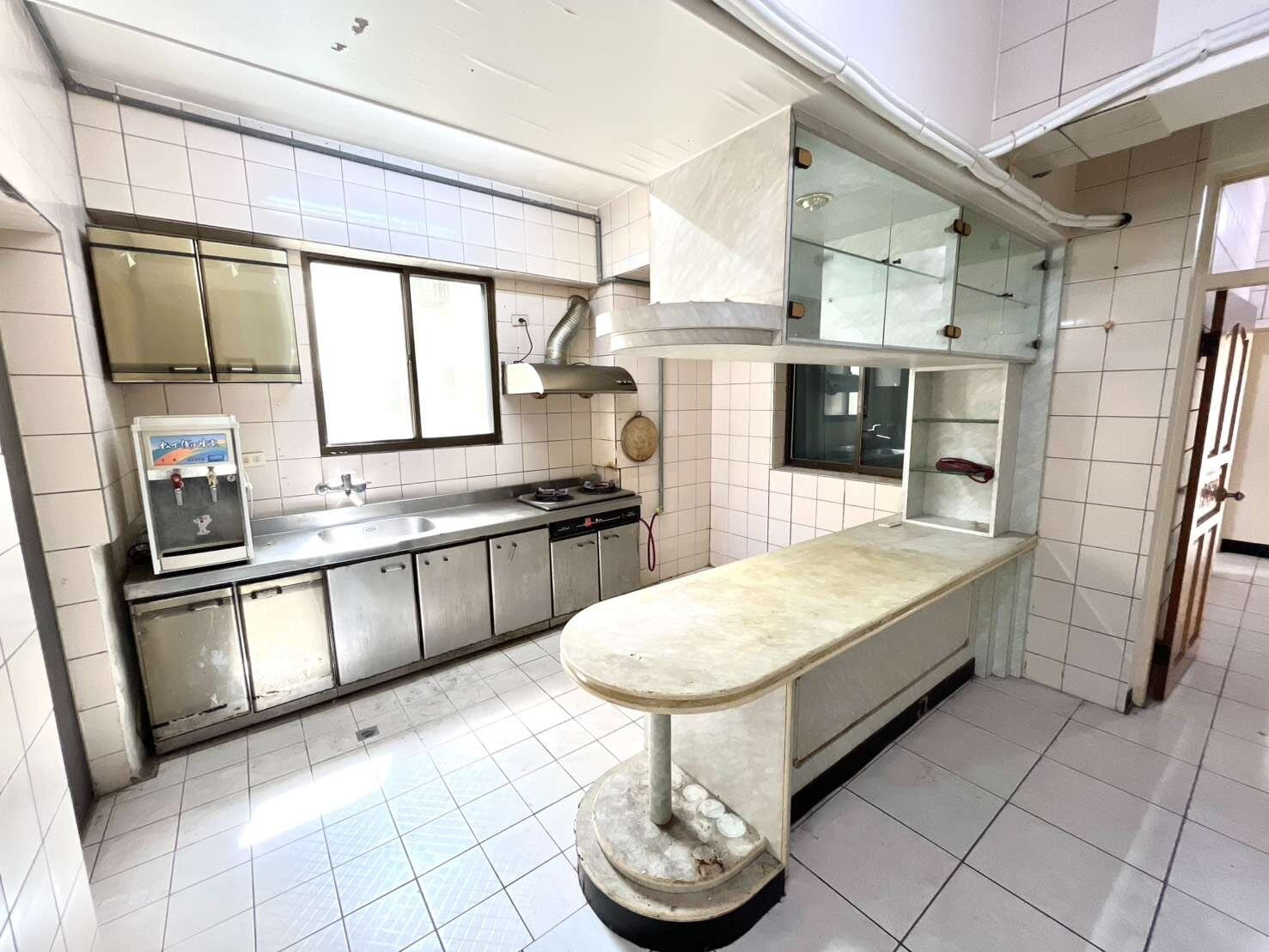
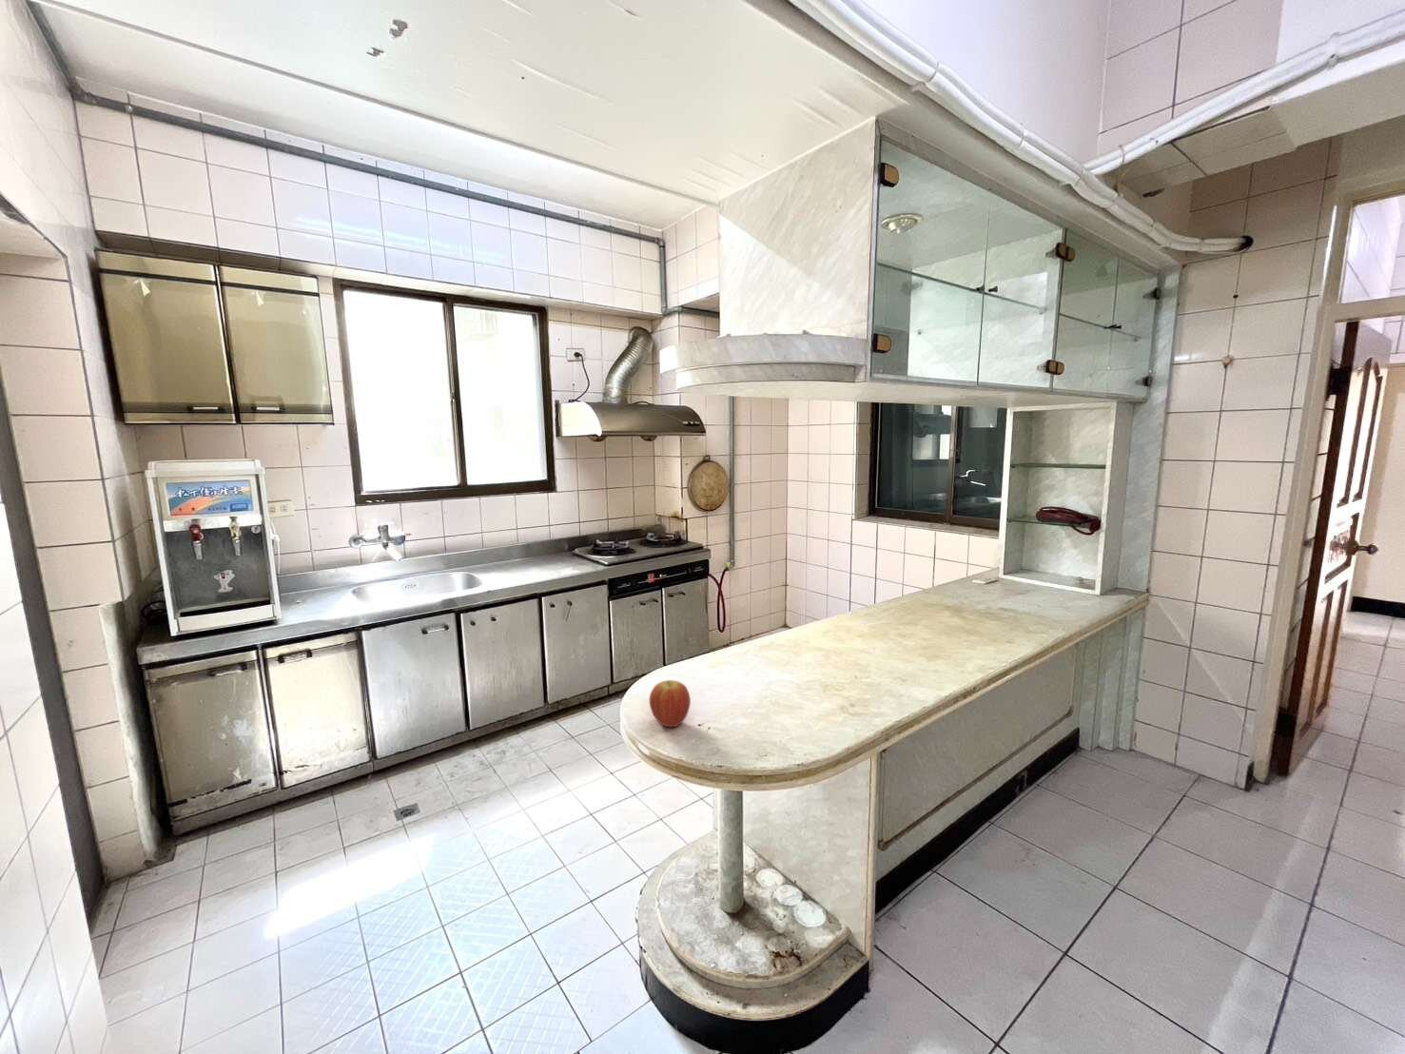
+ fruit (670, 701)
